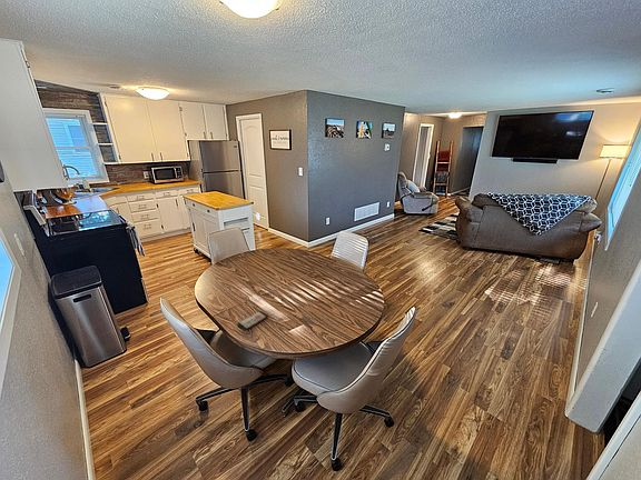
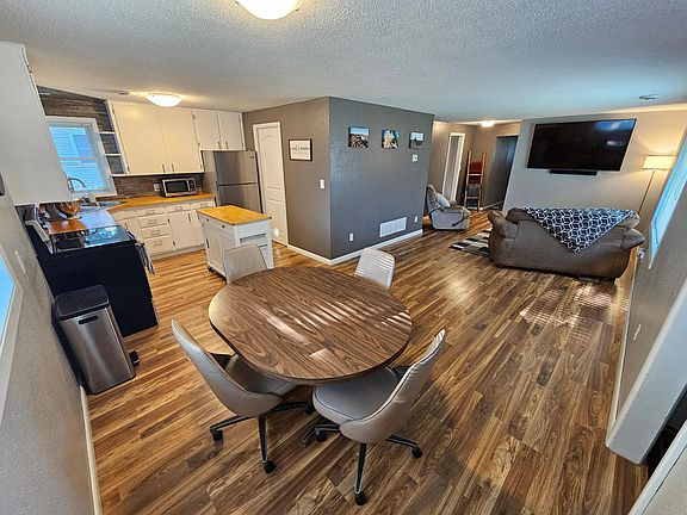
- smartphone (253, 320)
